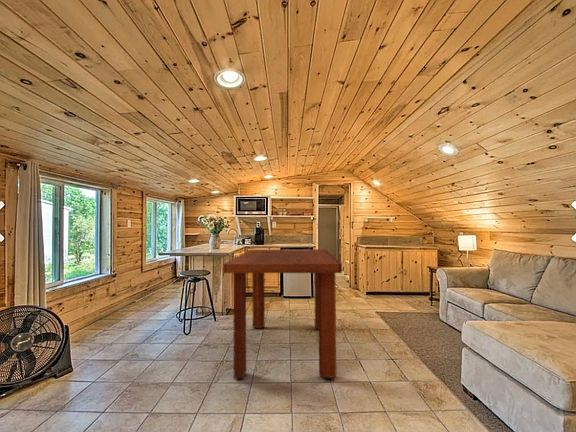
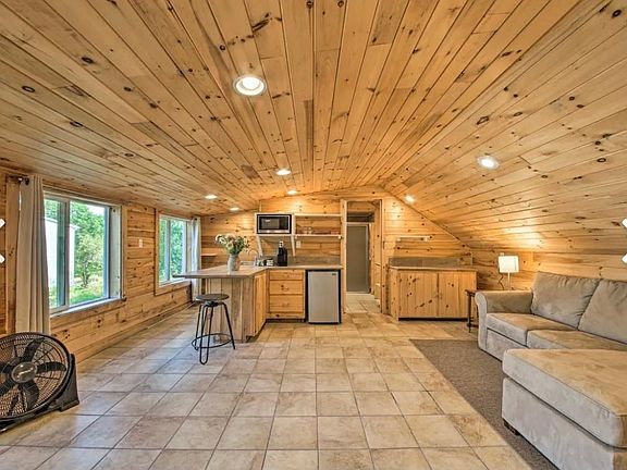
- dining table (264, 301)
